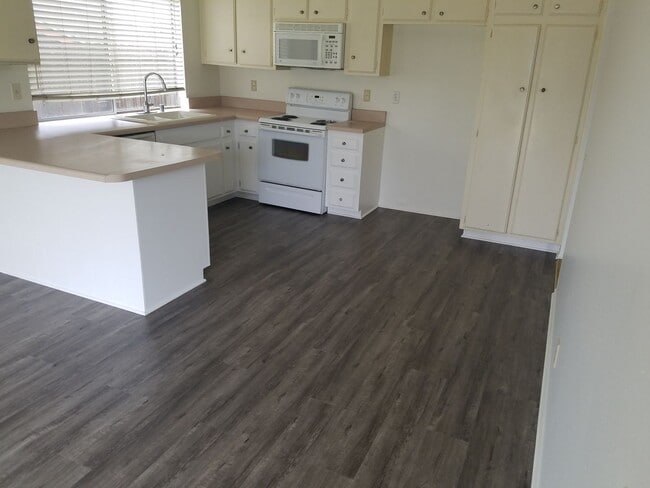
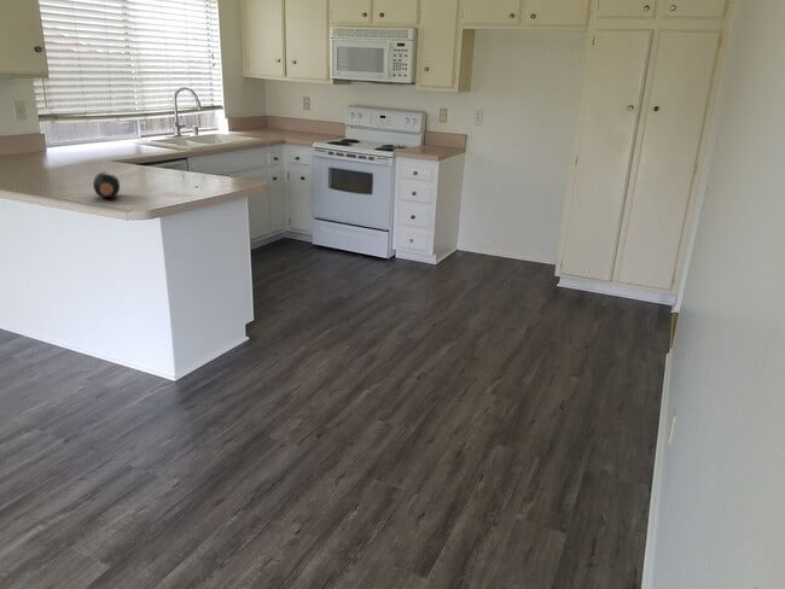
+ bottle (106, 186)
